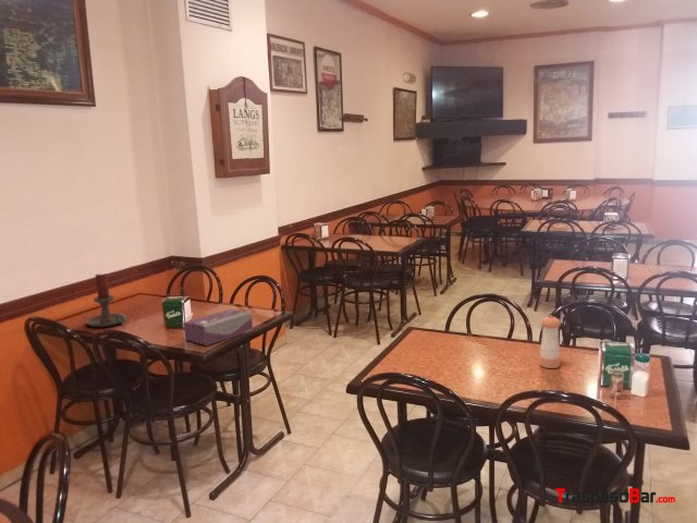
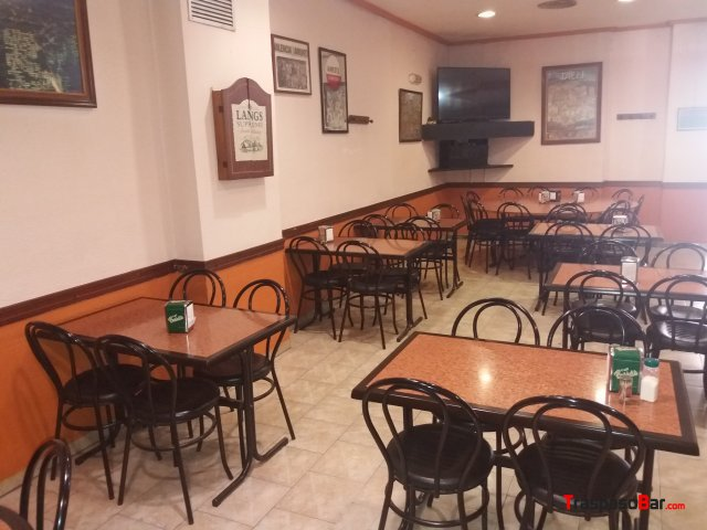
- candle holder (107, 299)
- tissue box (218, 325)
- pepper shaker (550, 340)
